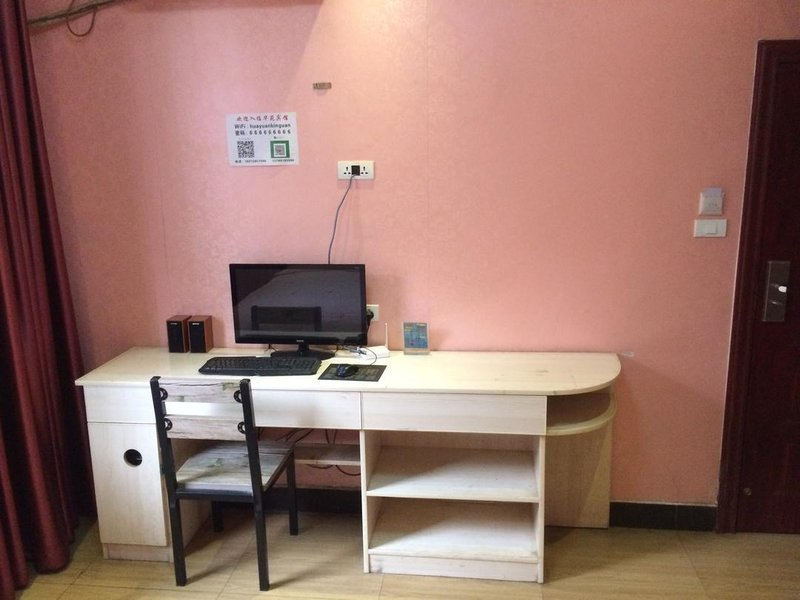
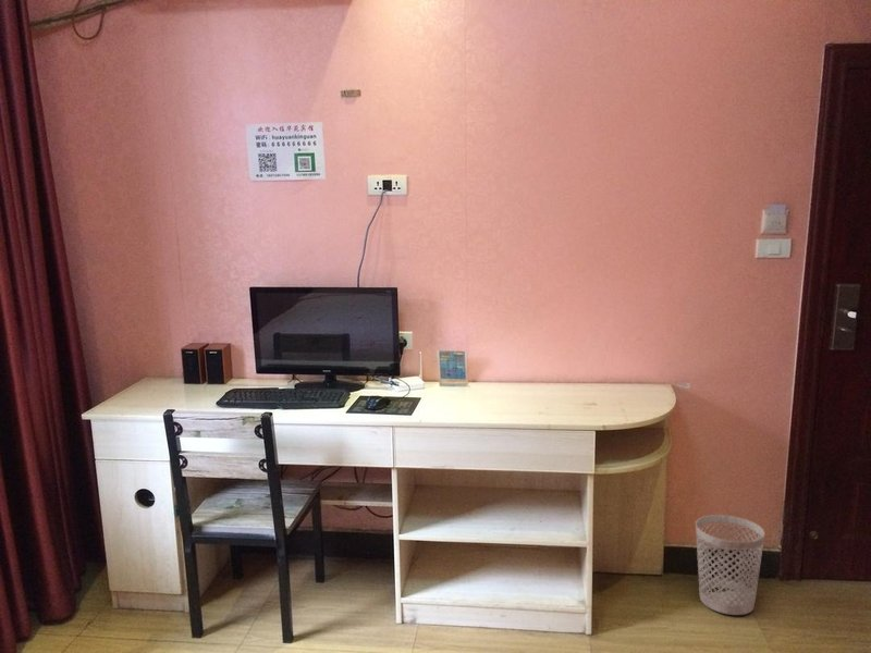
+ wastebasket (727, 565)
